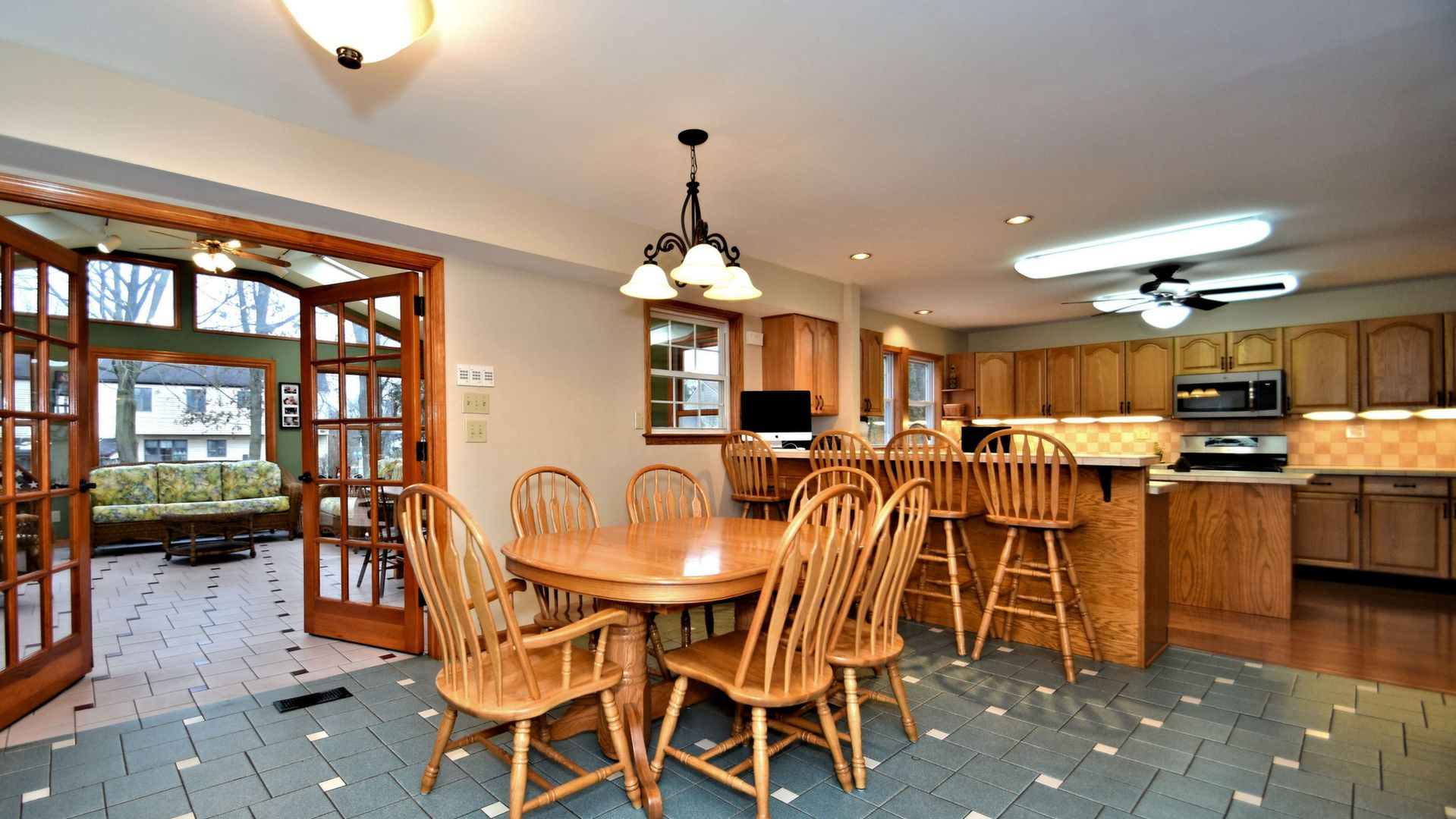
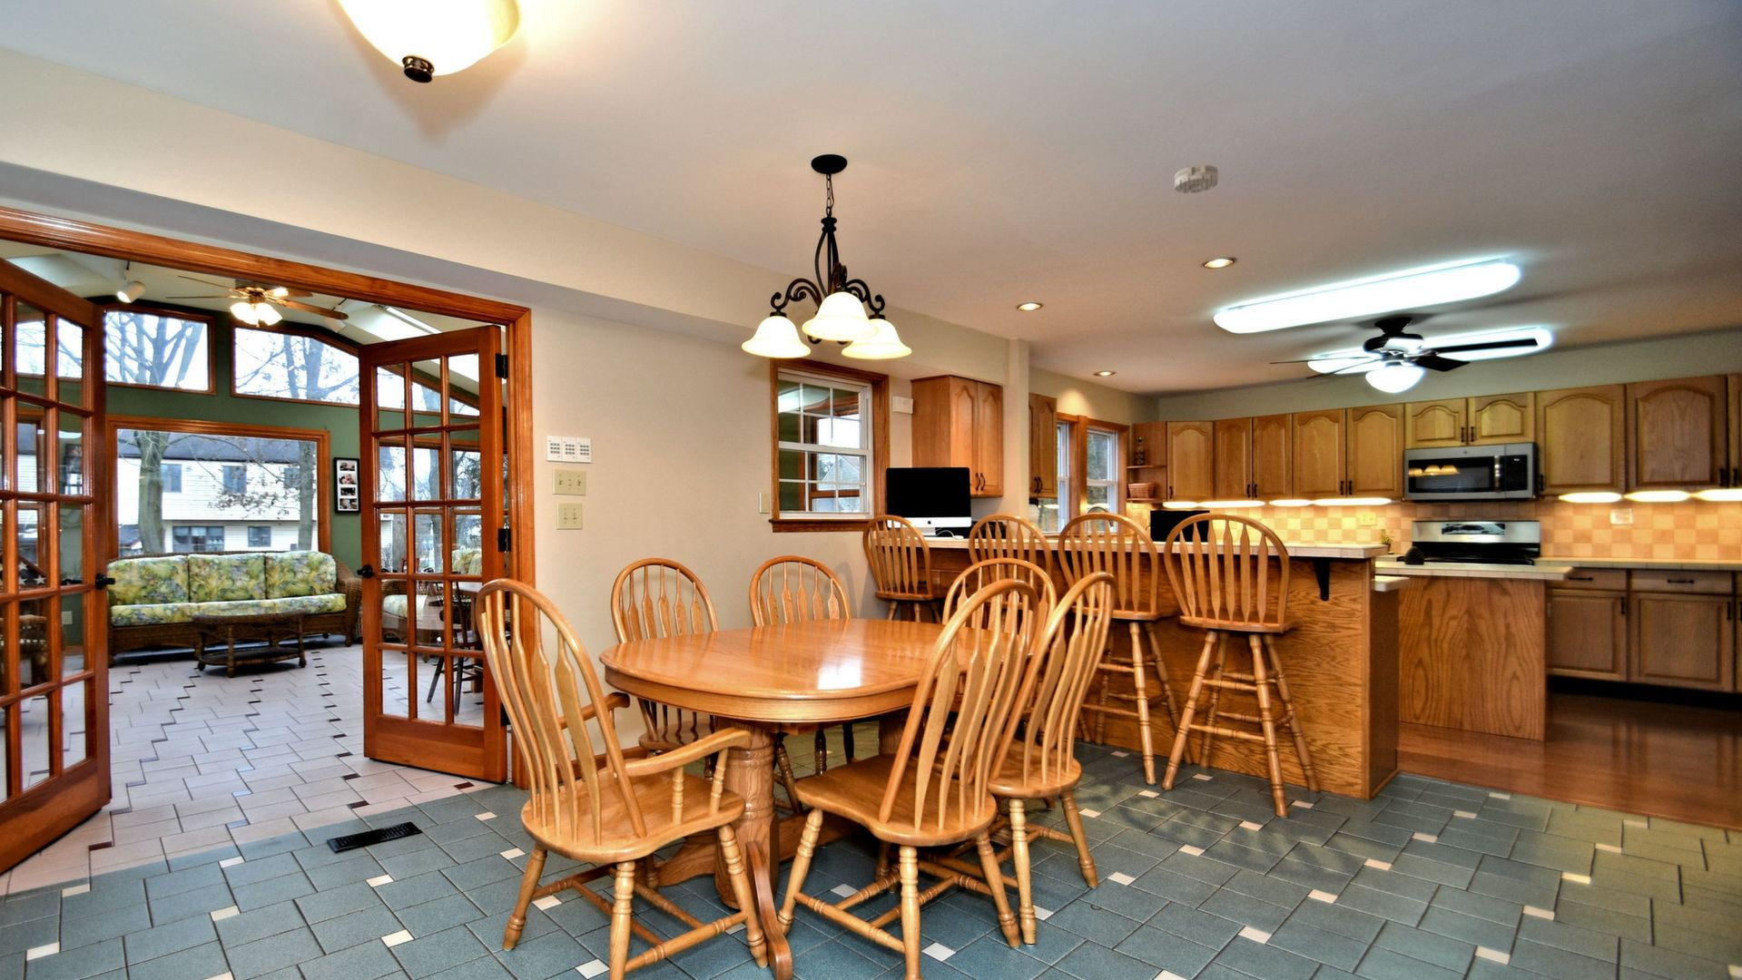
+ smoke detector (1195, 178)
